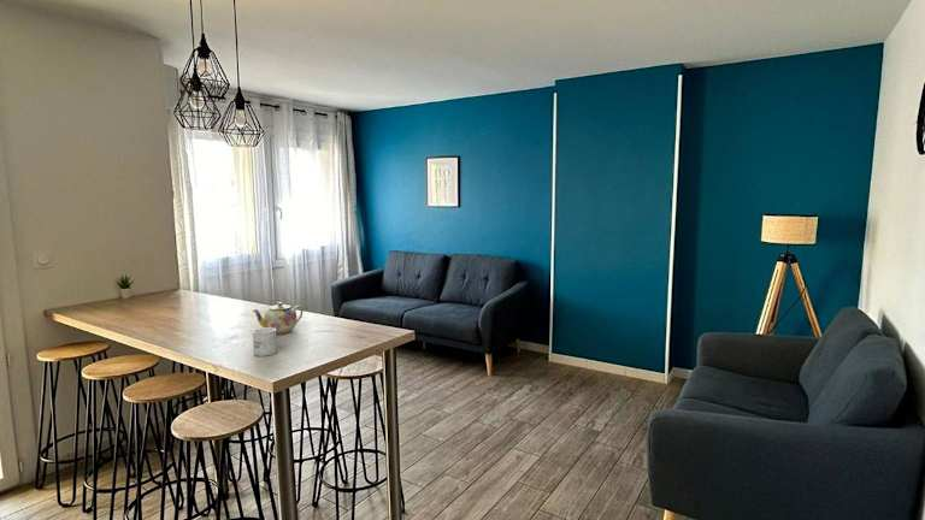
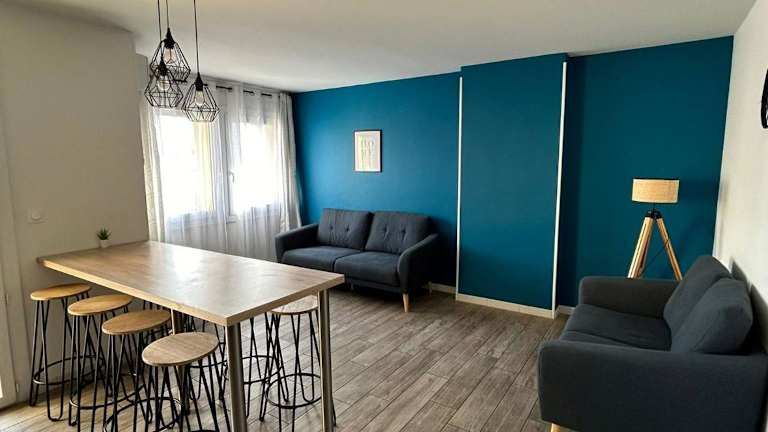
- teapot (278, 317)
- mug (261, 341)
